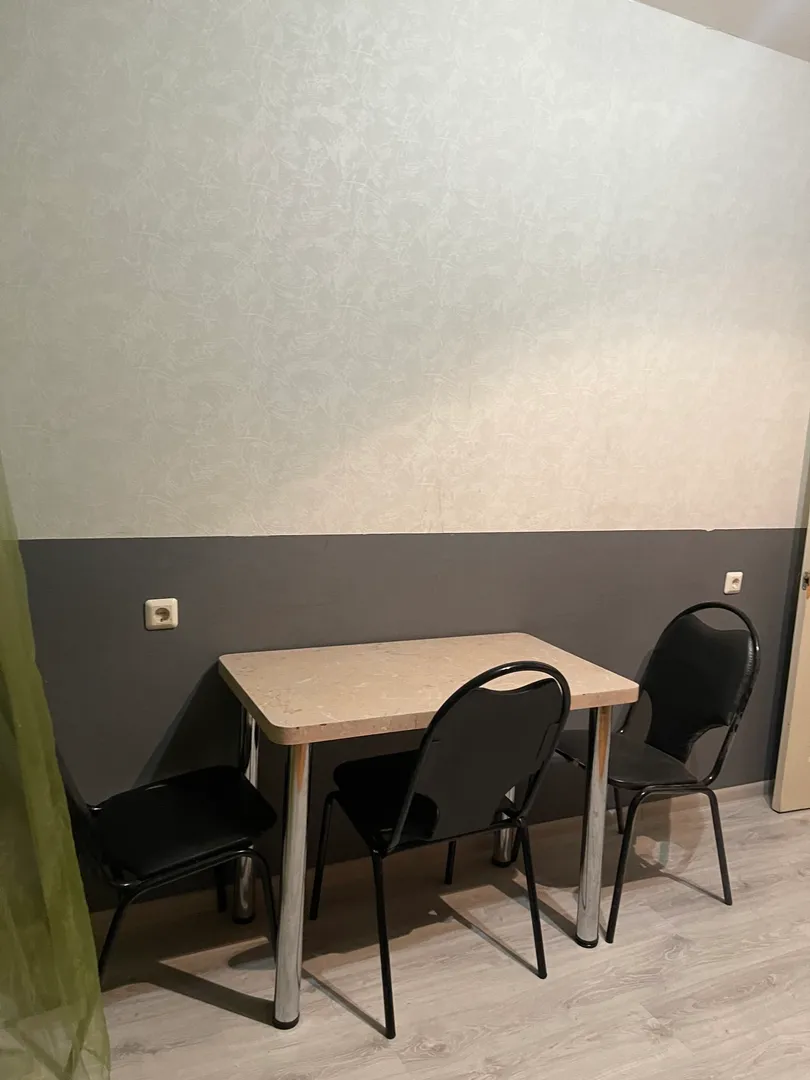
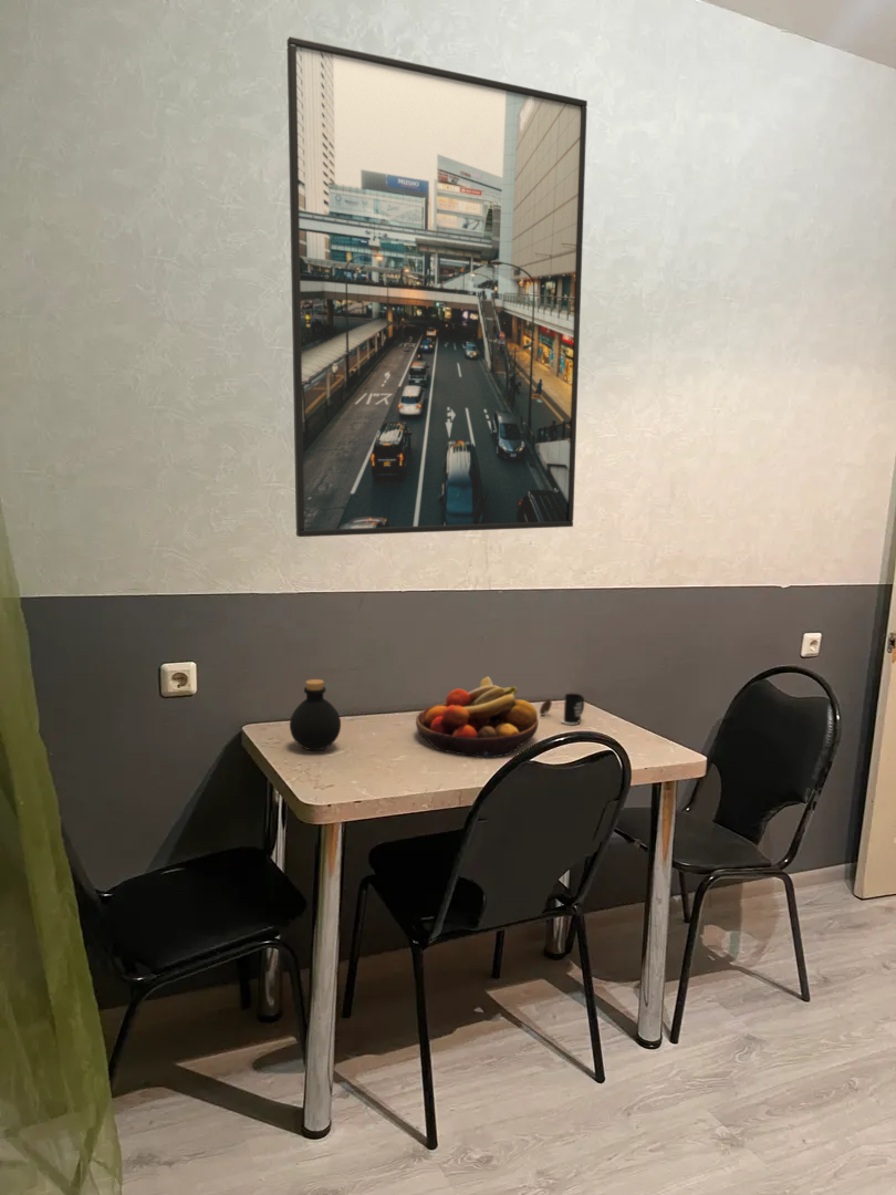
+ bottle (315, 714)
+ fruit bowl (476, 713)
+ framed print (446, 311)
+ mug (564, 705)
